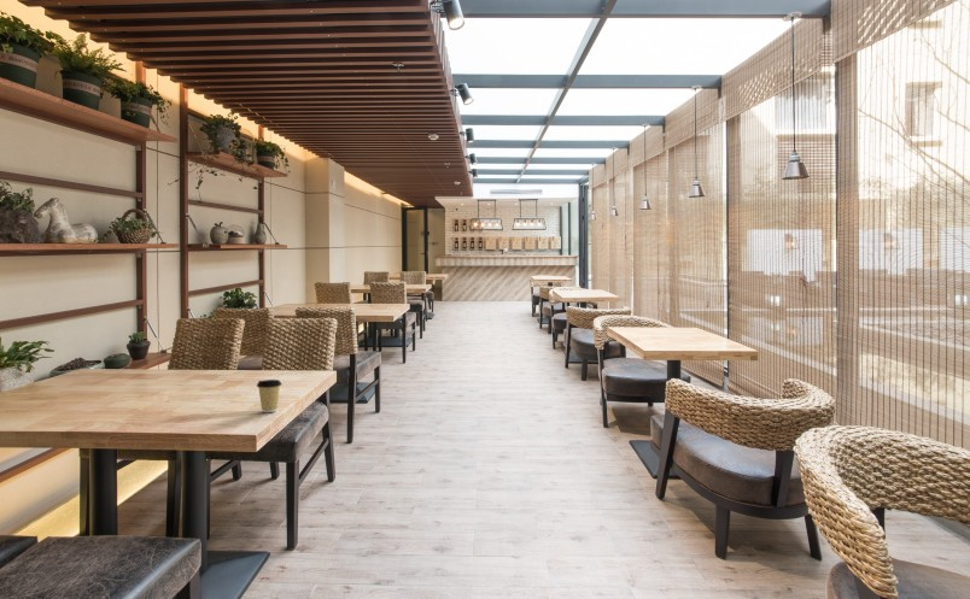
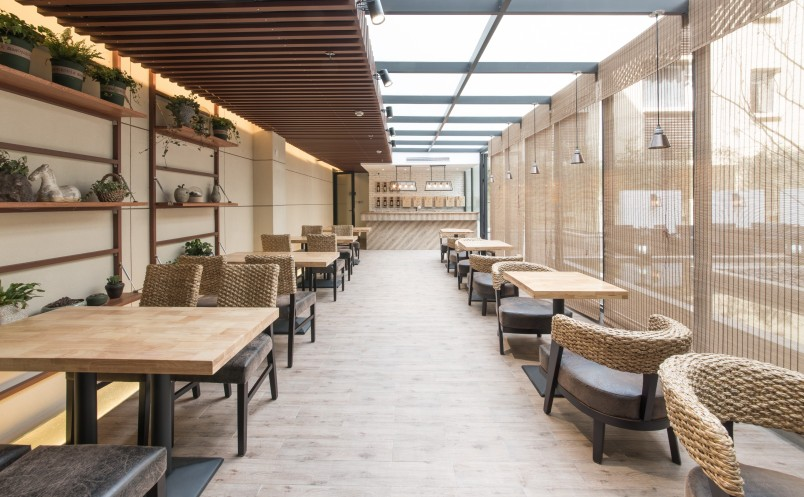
- coffee cup (269, 395)
